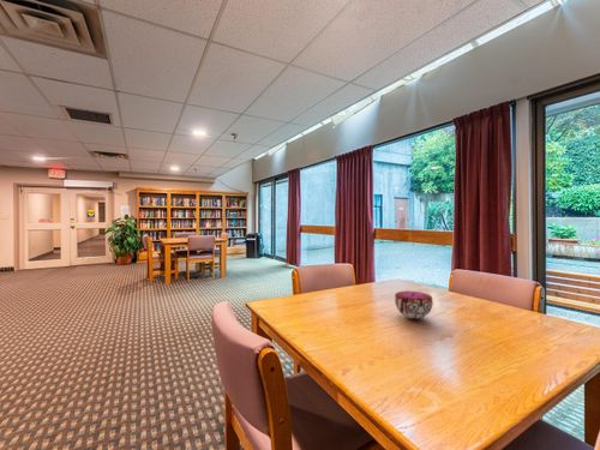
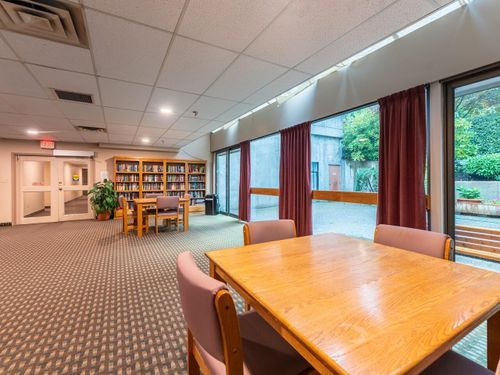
- decorative bowl (413, 306)
